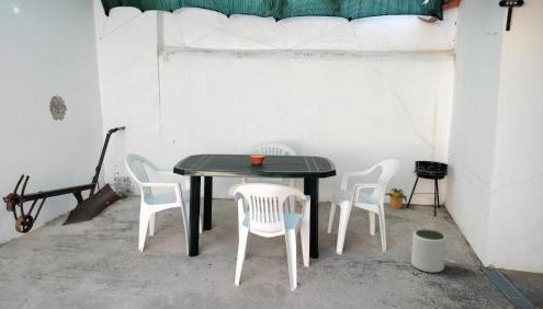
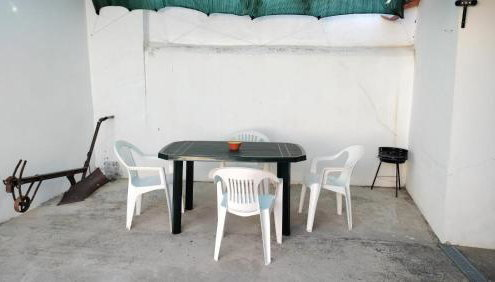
- wall ornament (57, 107)
- potted plant (394, 197)
- plant pot (428, 250)
